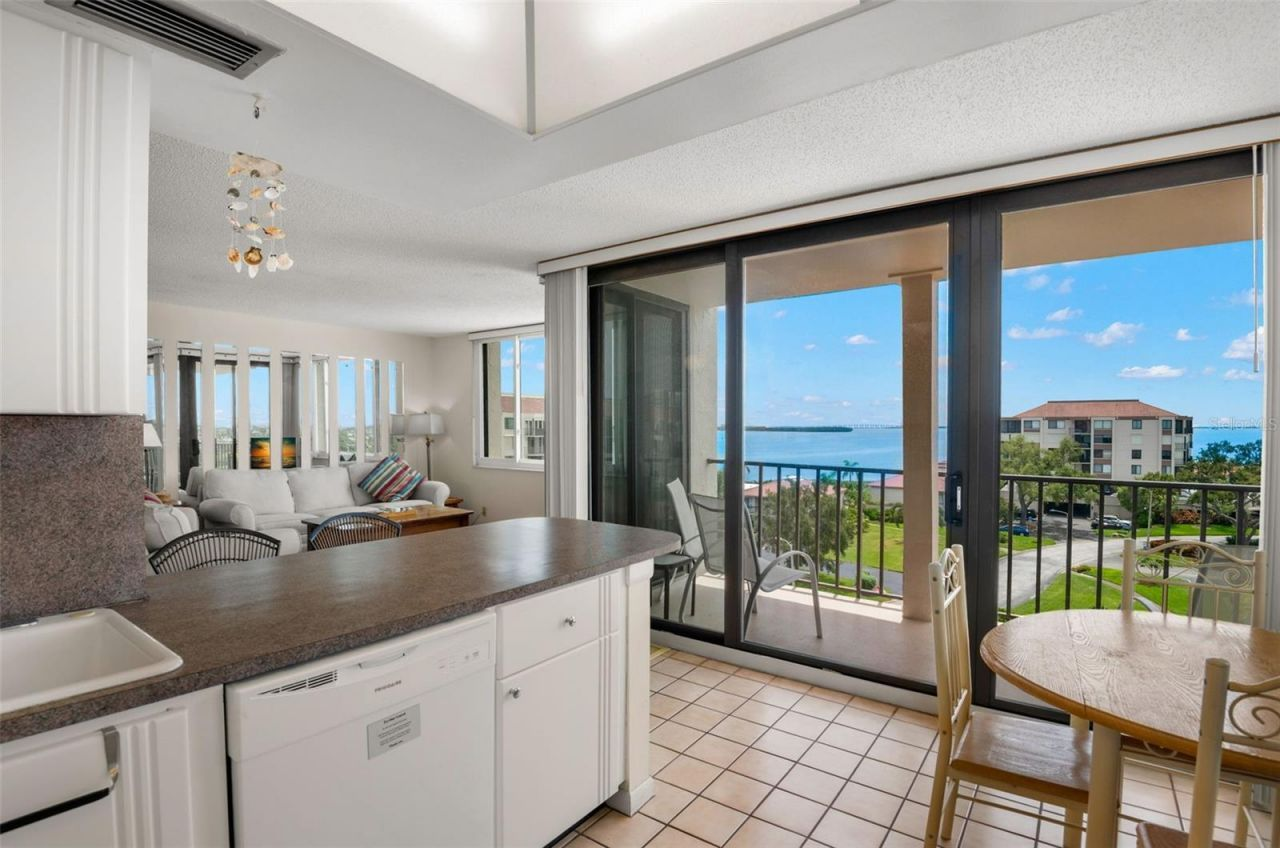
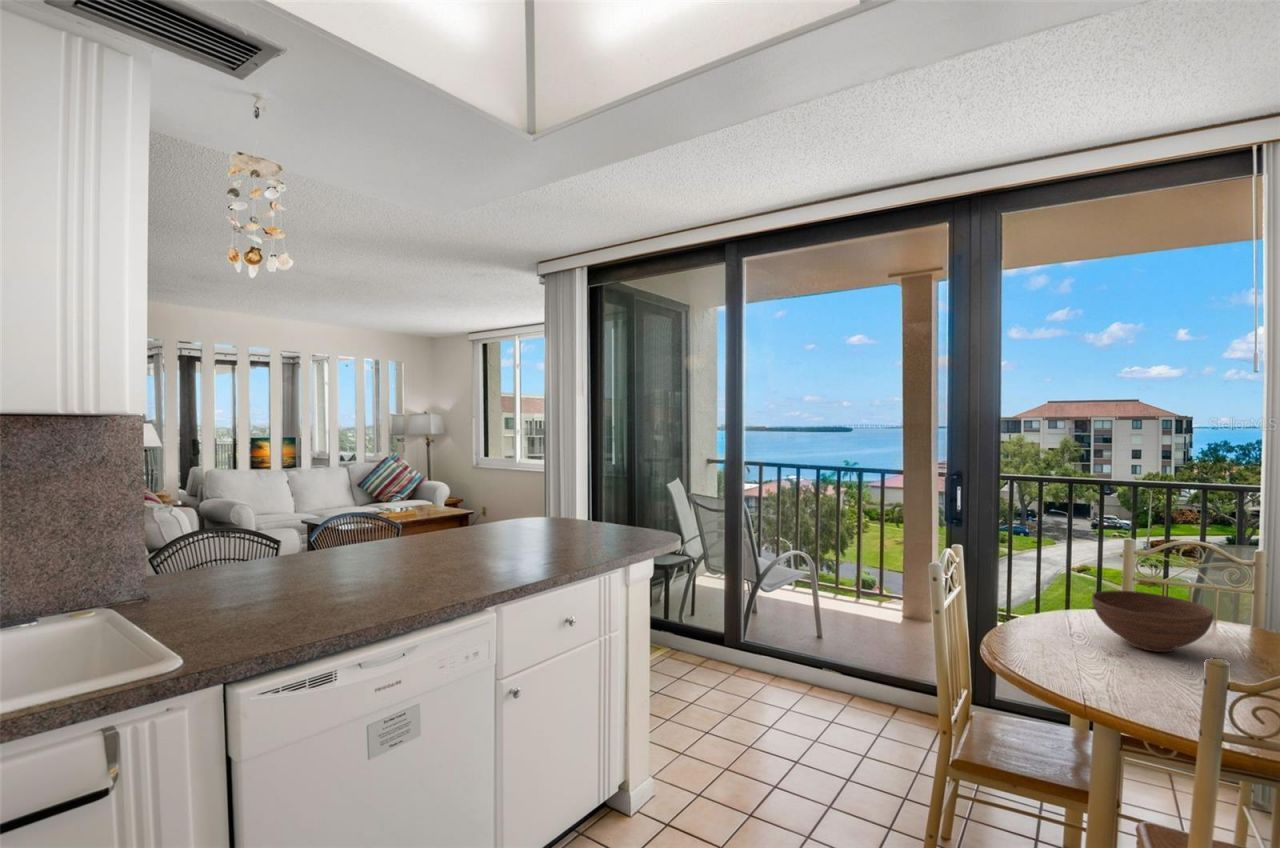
+ bowl (1149, 625)
